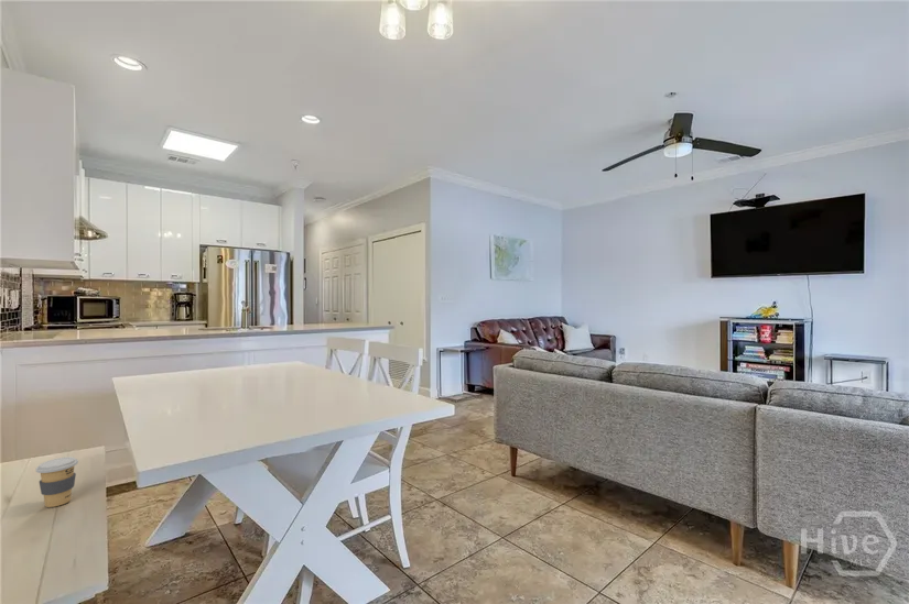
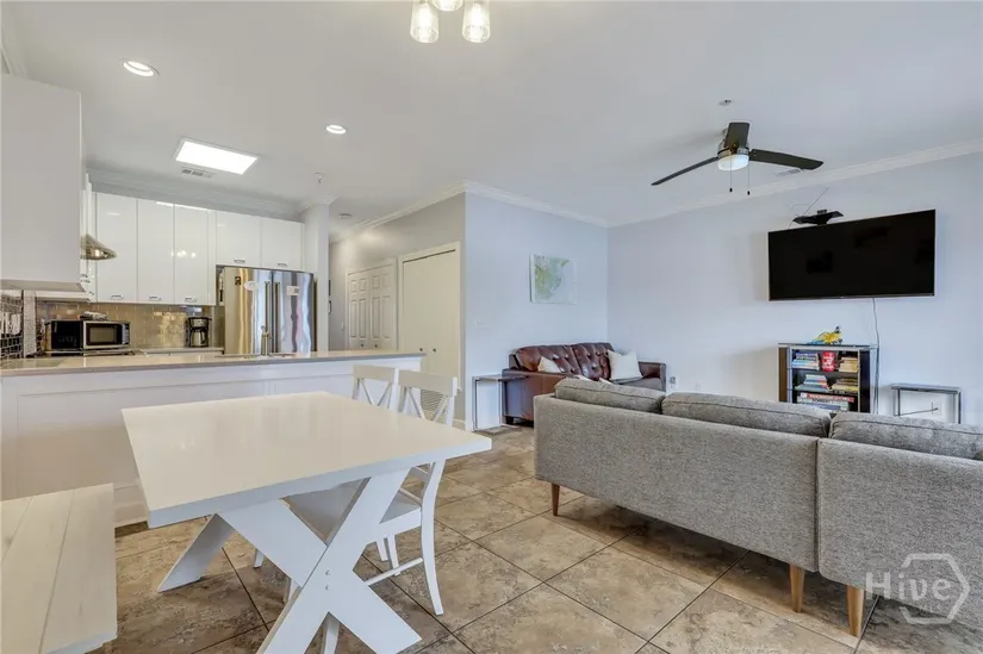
- coffee cup (57, 482)
